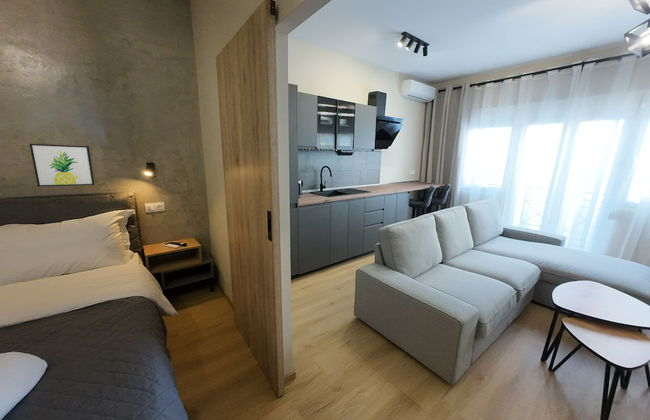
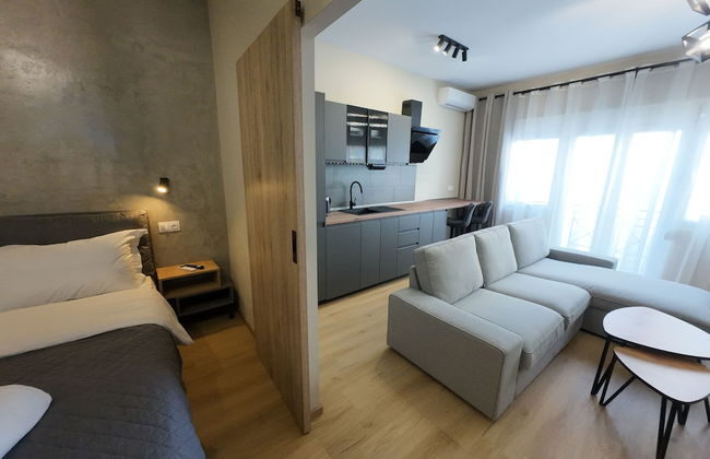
- wall art (64, 165)
